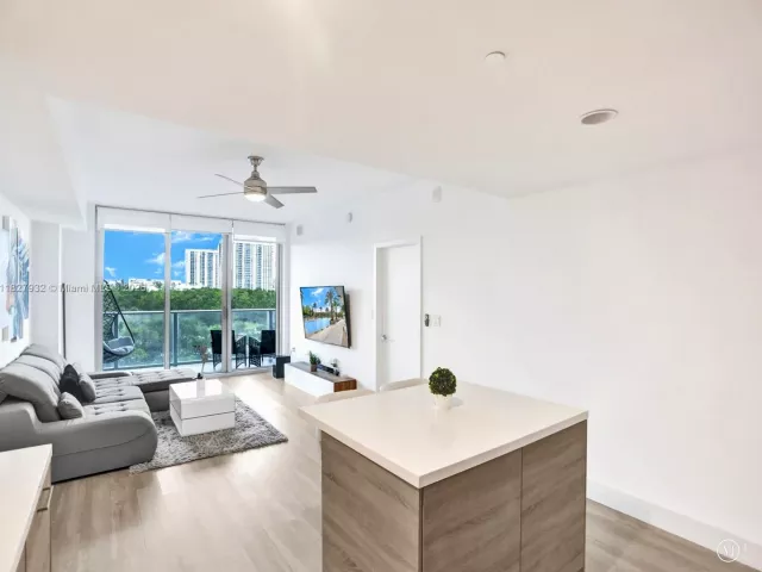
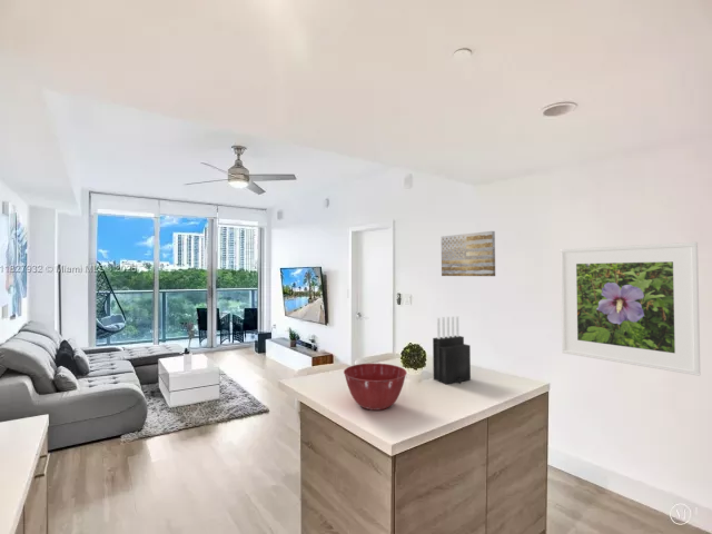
+ knife block (453, 348)
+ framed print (621, 304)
+ mixing bowl (375, 387)
+ wall art (466, 255)
